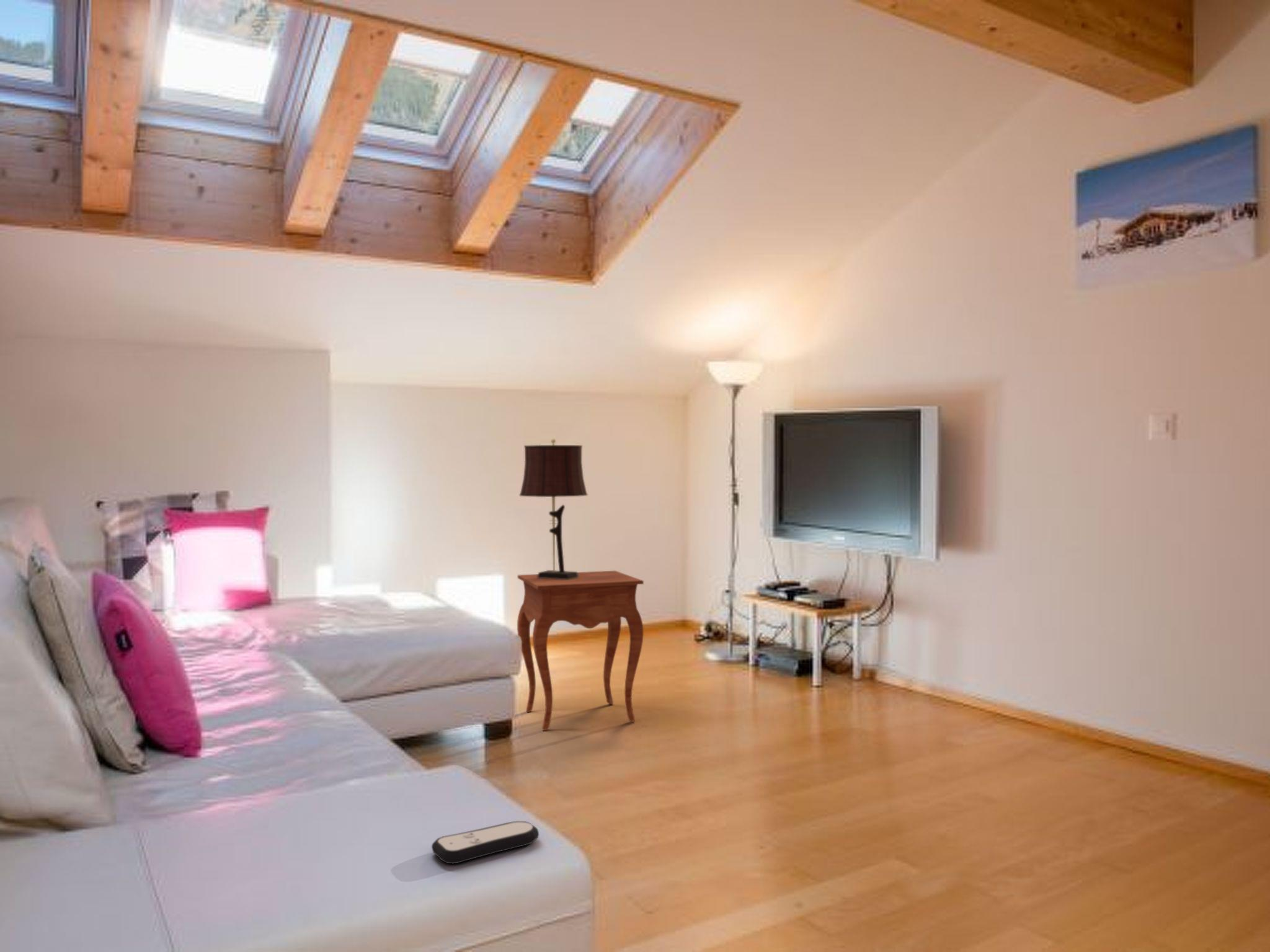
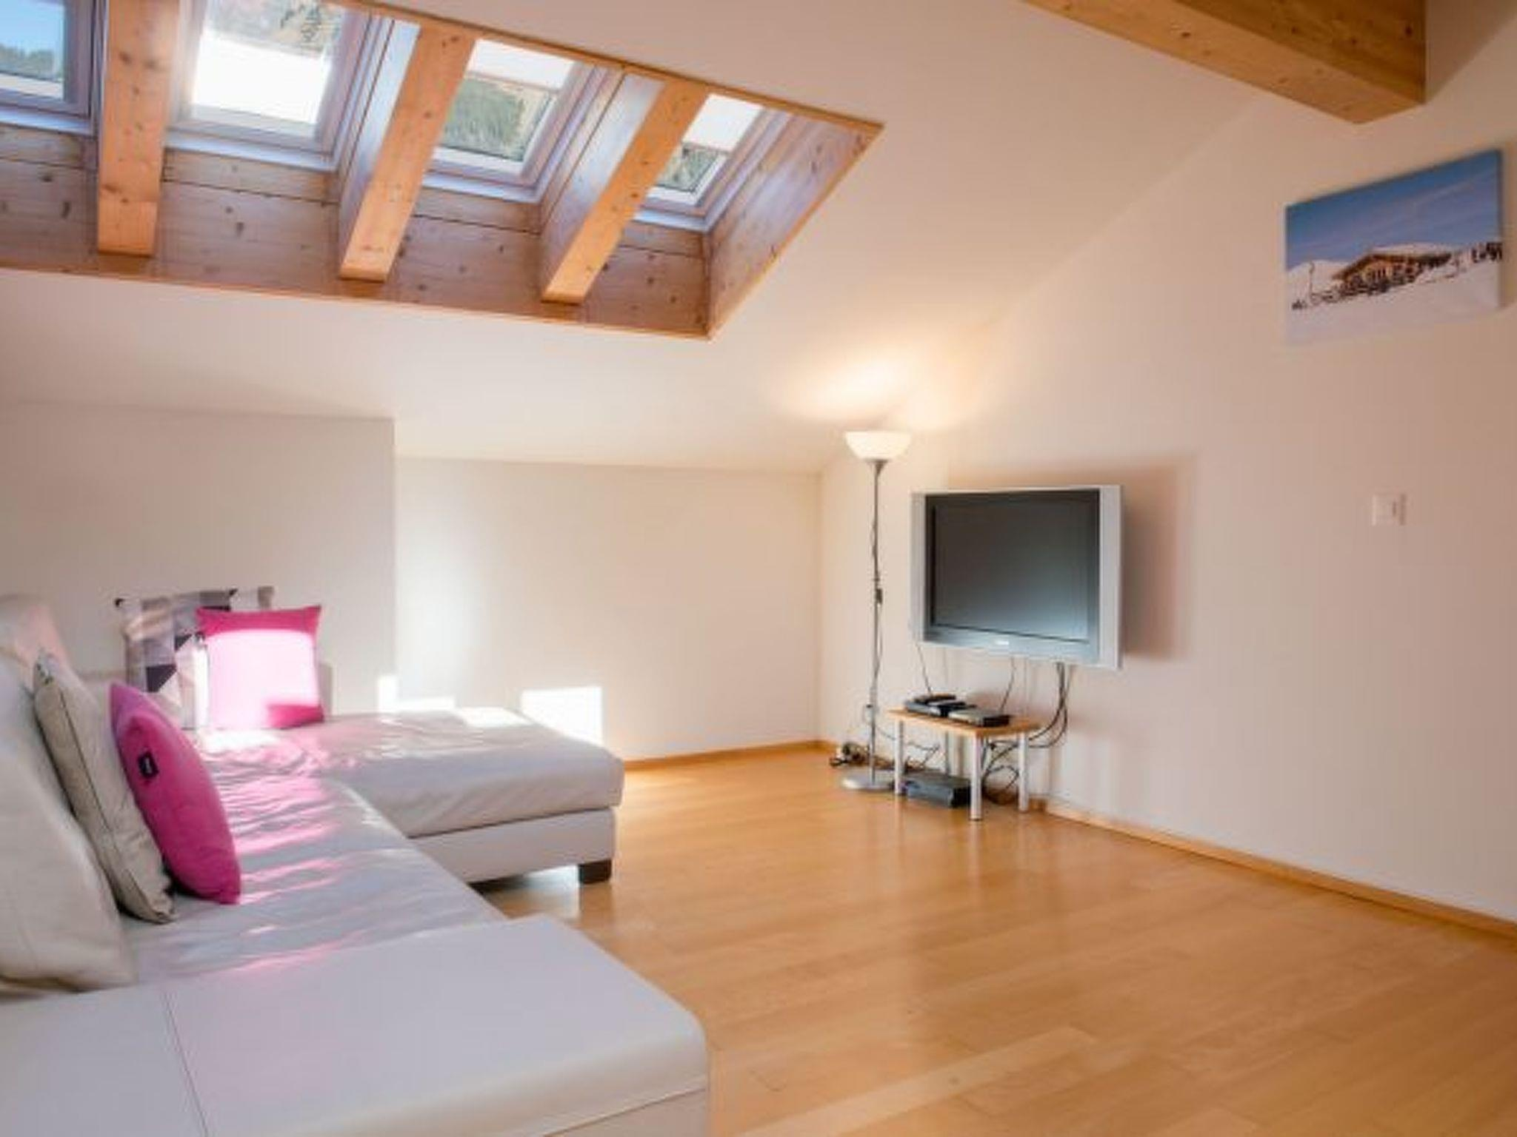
- remote control (487, 840)
- side table (587, 628)
- table lamp (553, 507)
